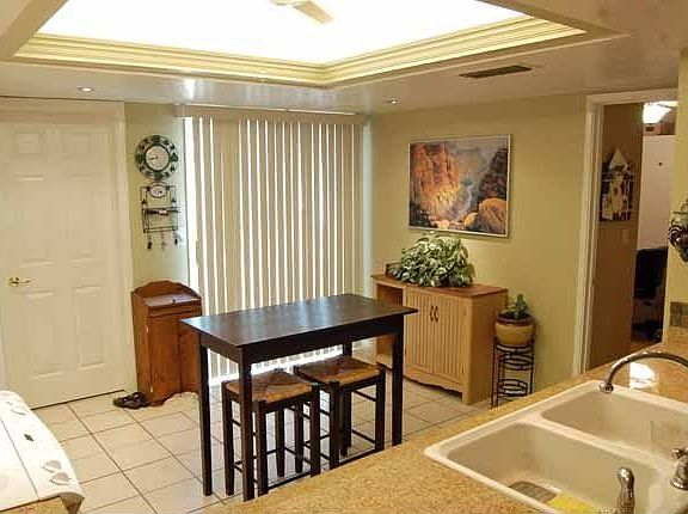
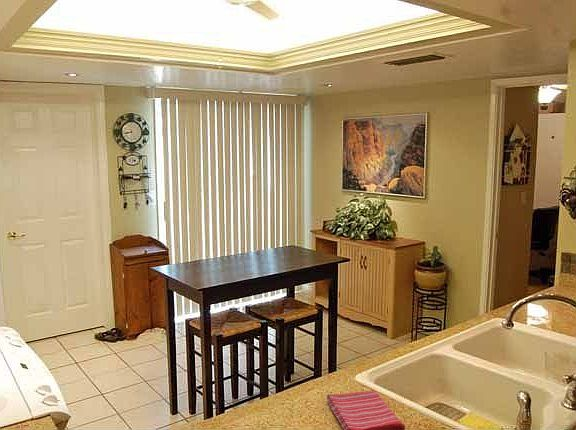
+ dish towel (363, 411)
